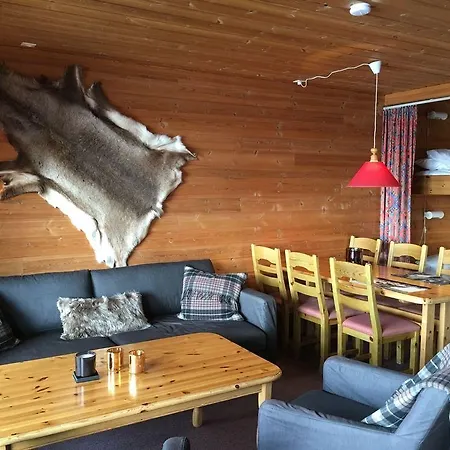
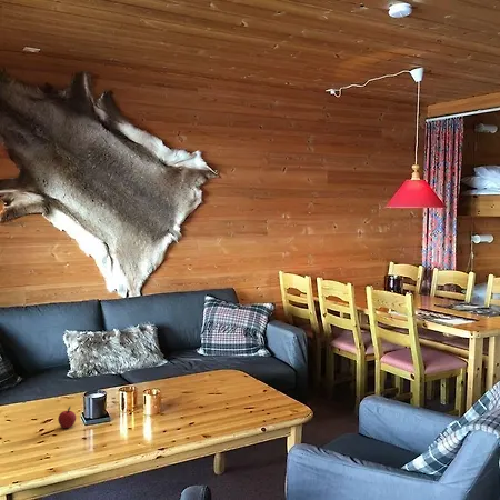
+ apple (67, 417)
